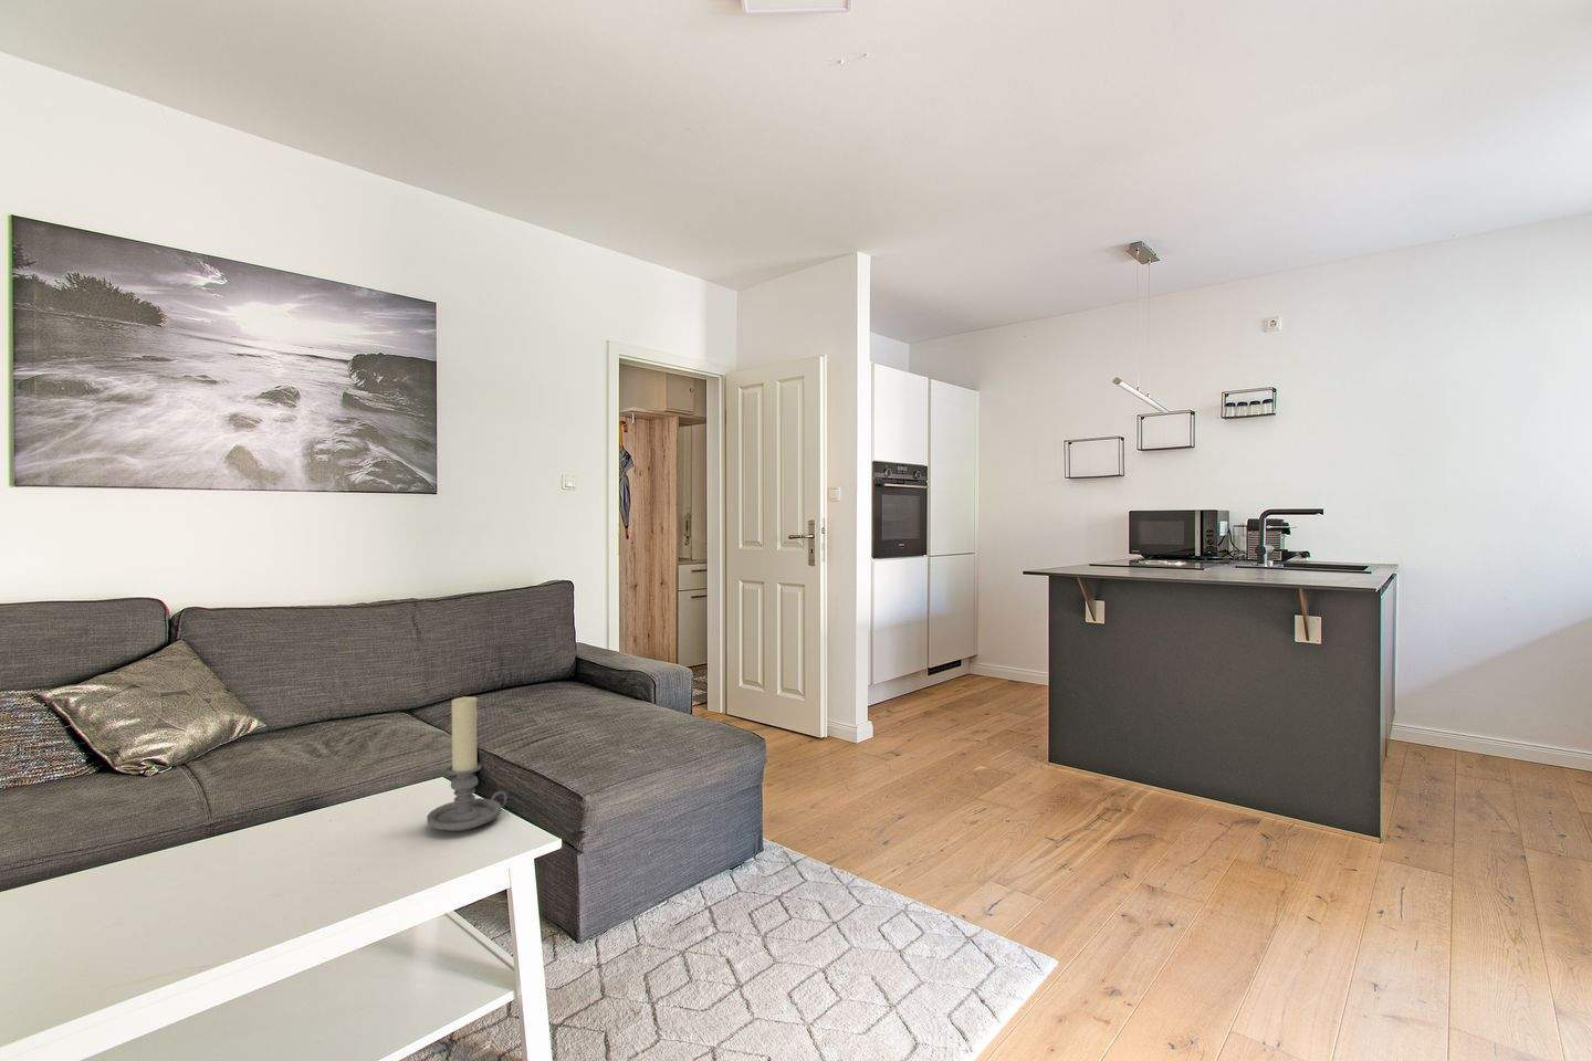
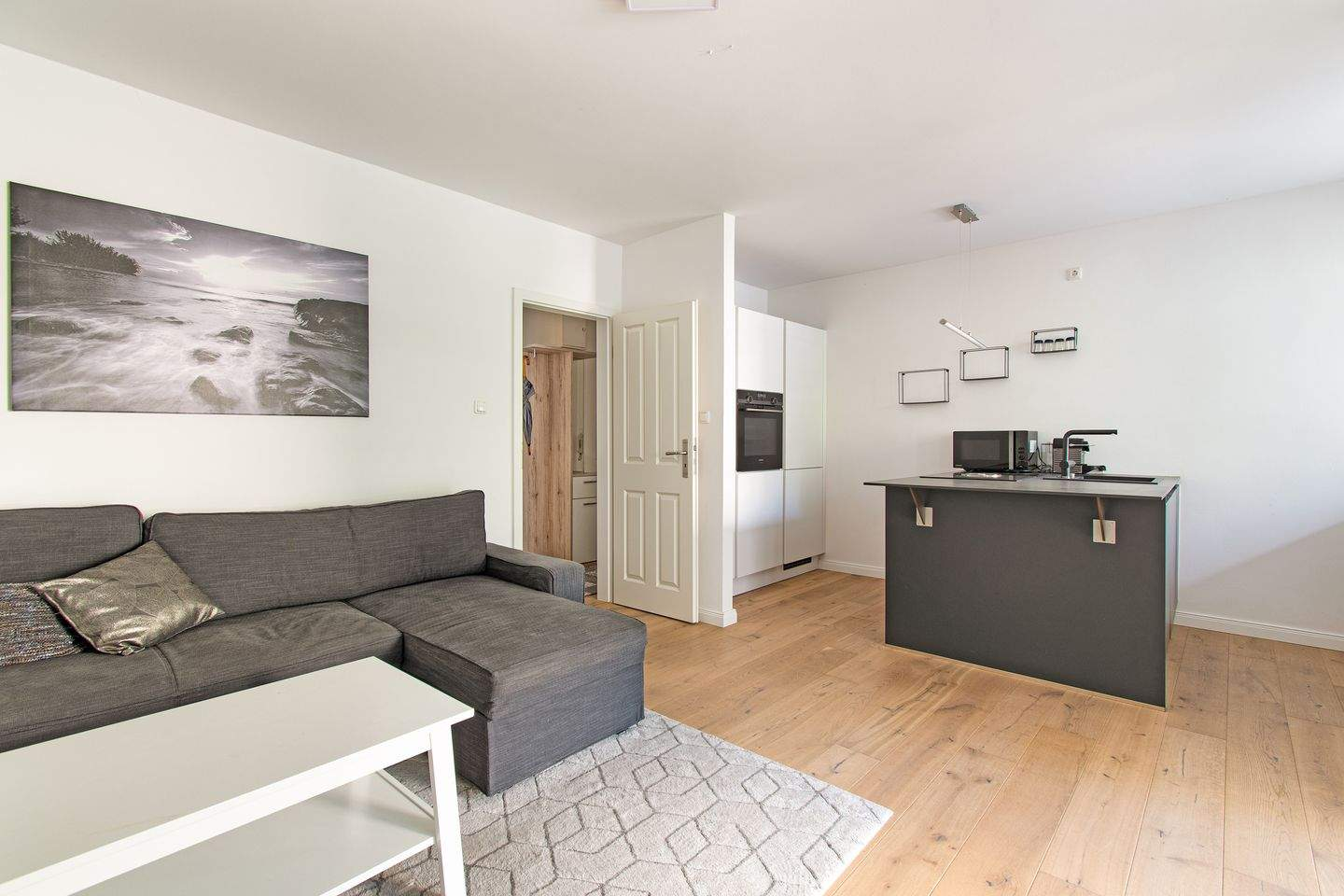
- candle holder (471, 757)
